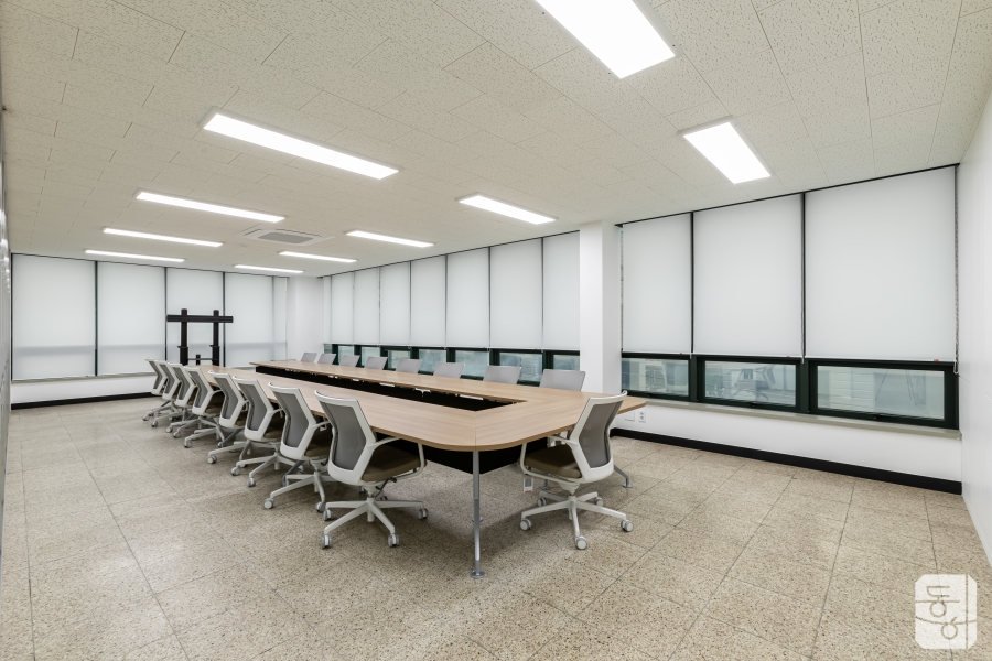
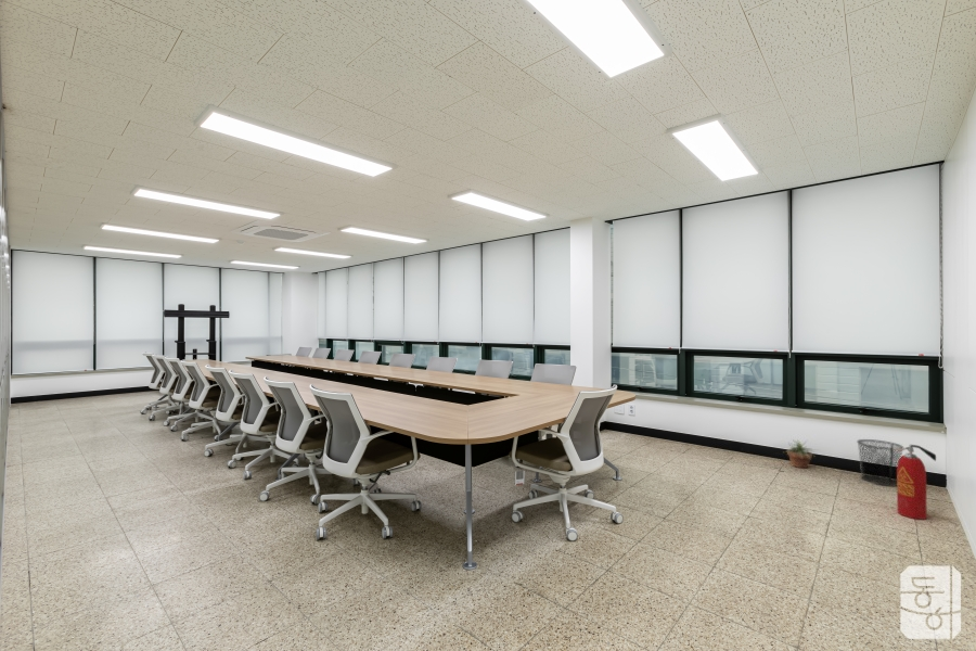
+ trash can (879, 462)
+ fire extinguisher (913, 480)
+ potted plant (799, 452)
